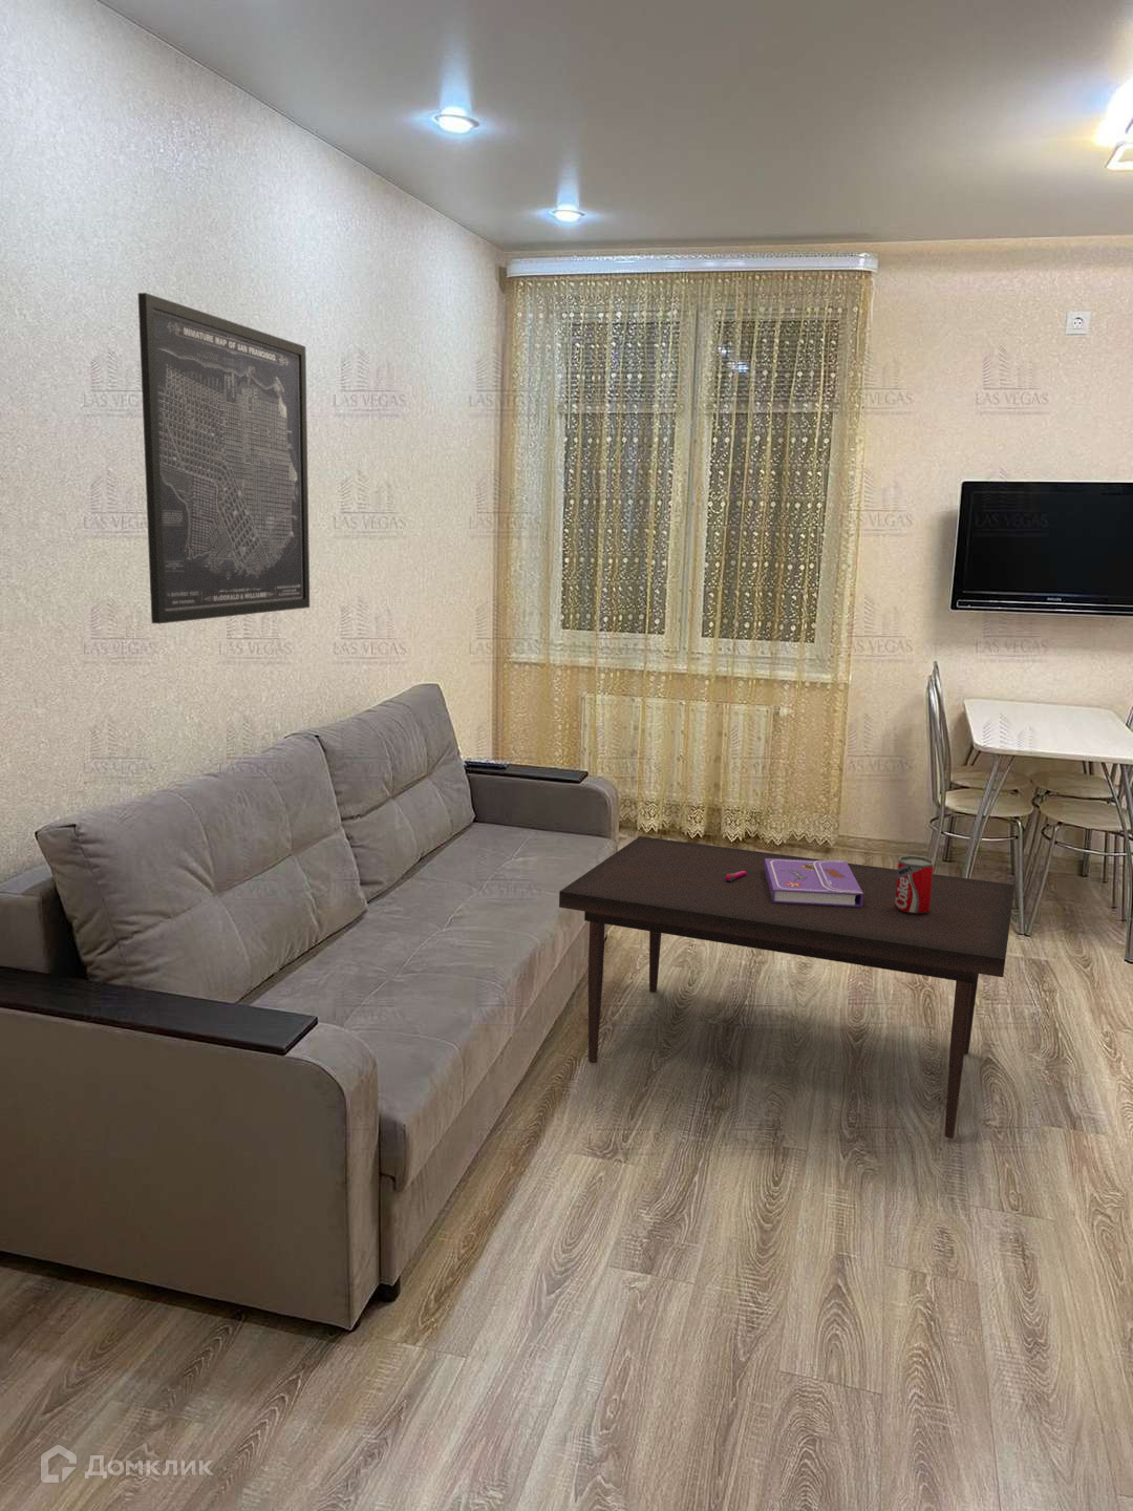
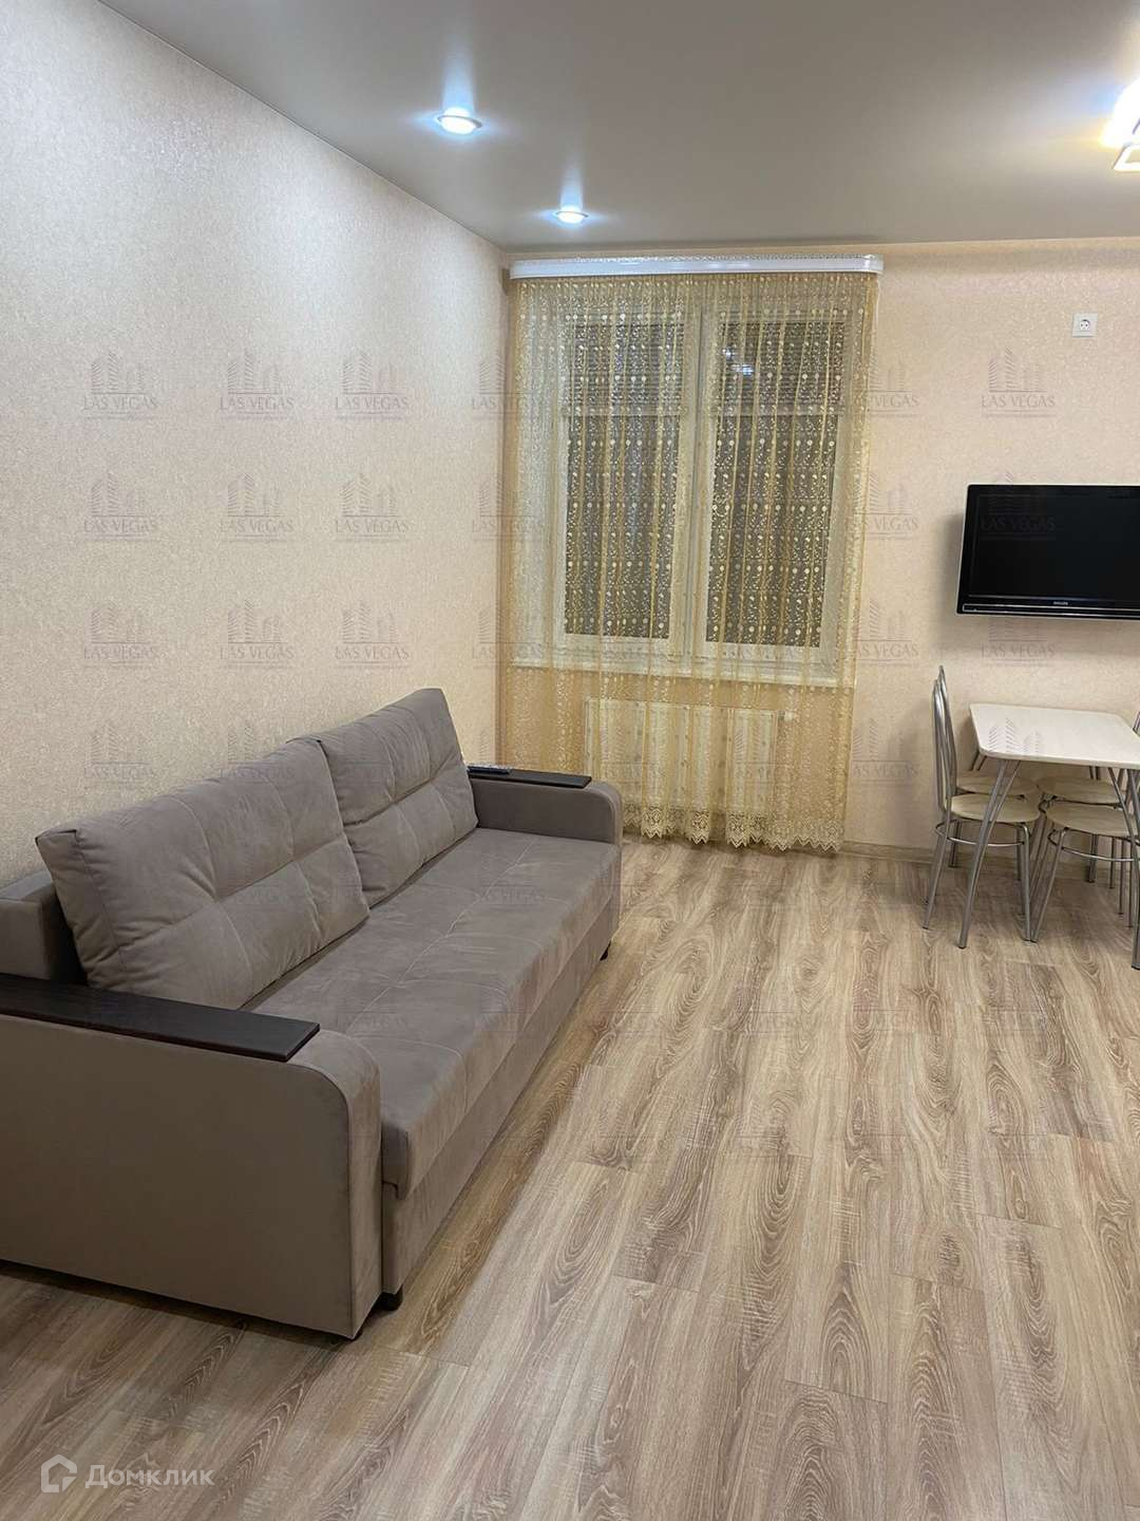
- wall art (234, 471)
- coffee table (789, 949)
